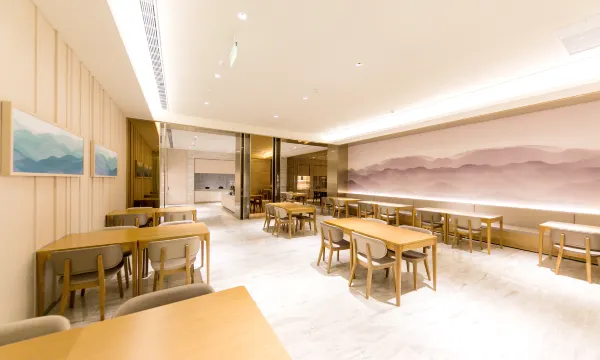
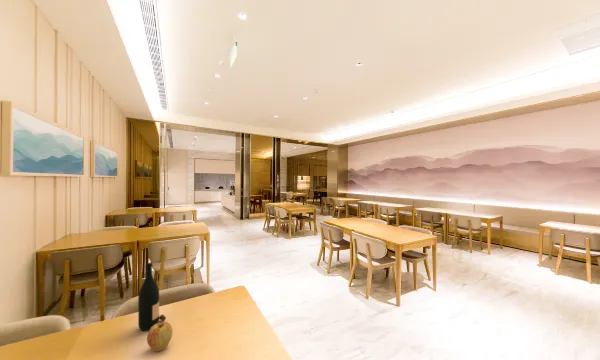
+ wine bottle (150, 293)
+ apple (160, 335)
